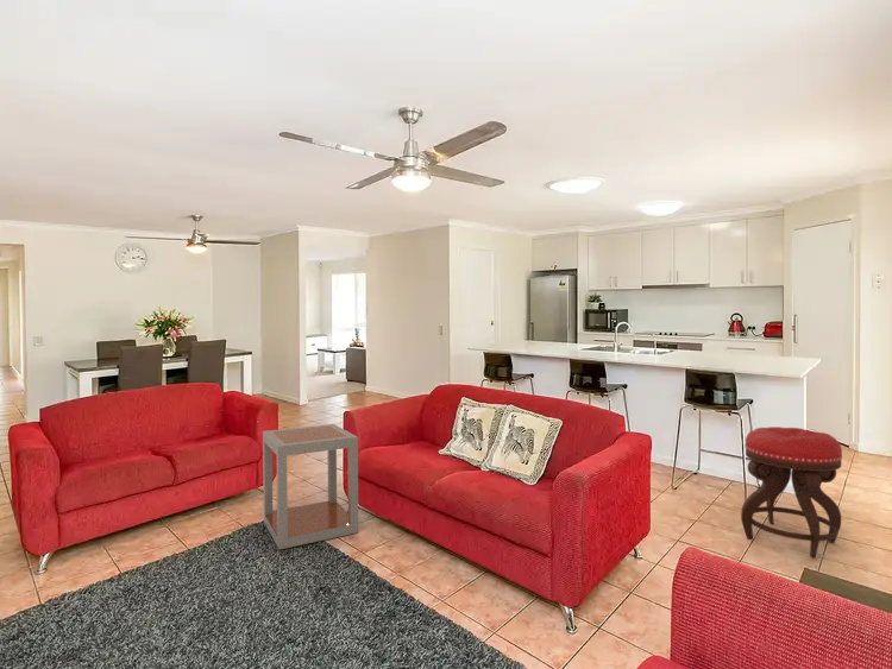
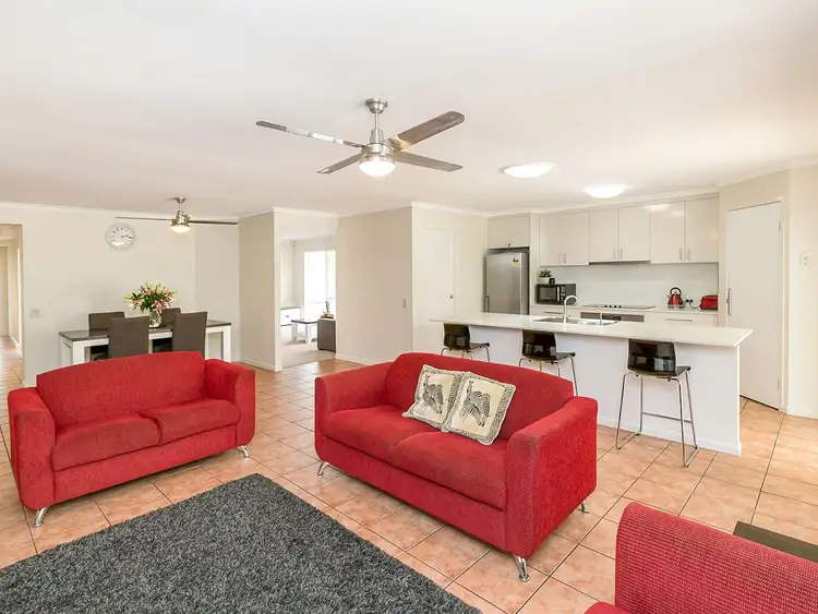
- side table (328, 480)
- stool (792, 485)
